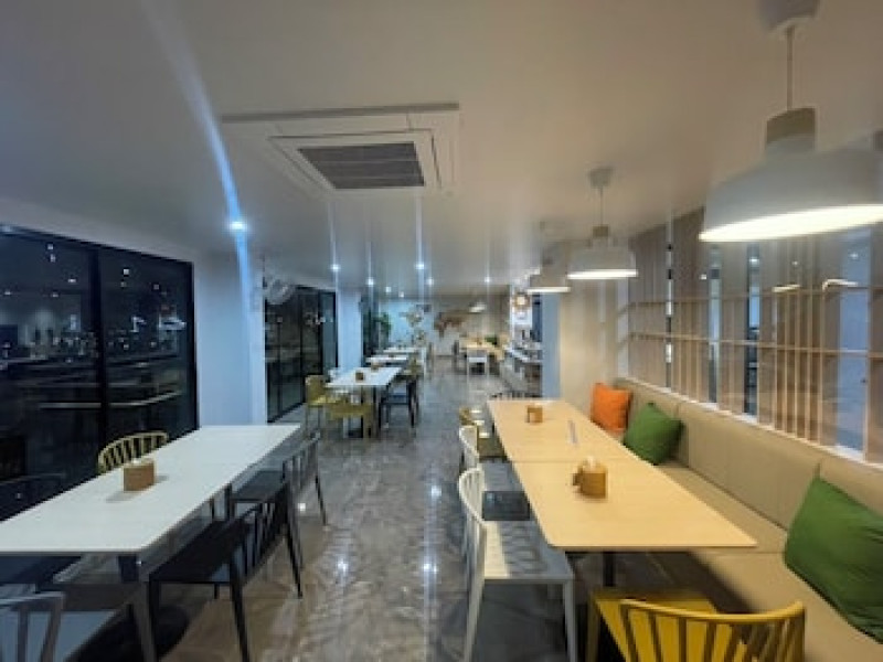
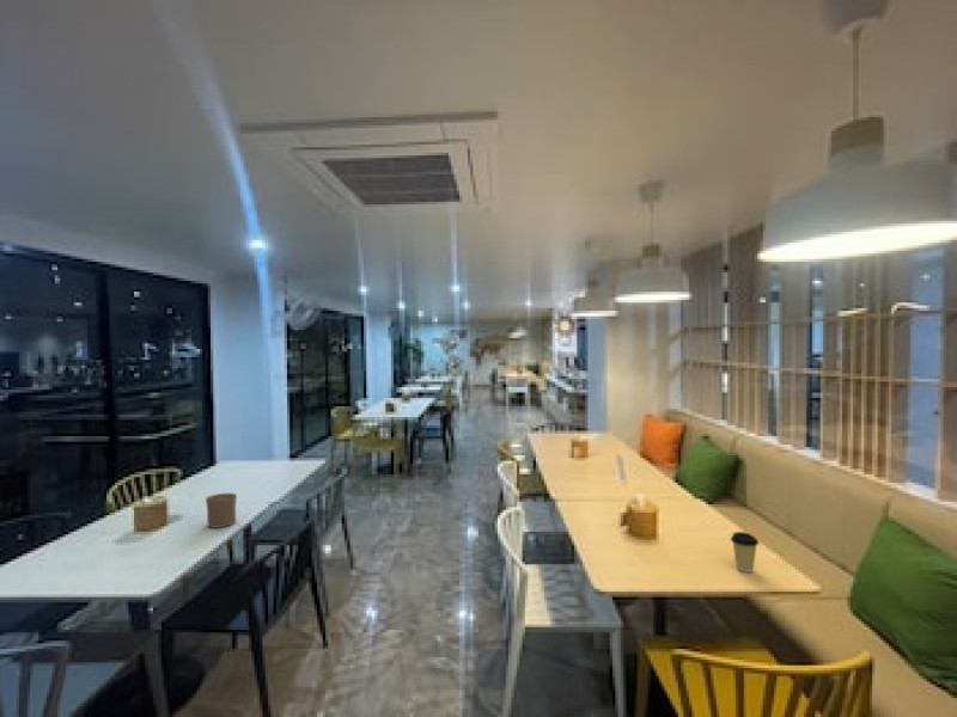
+ cup (221, 509)
+ coffee cup (744, 552)
